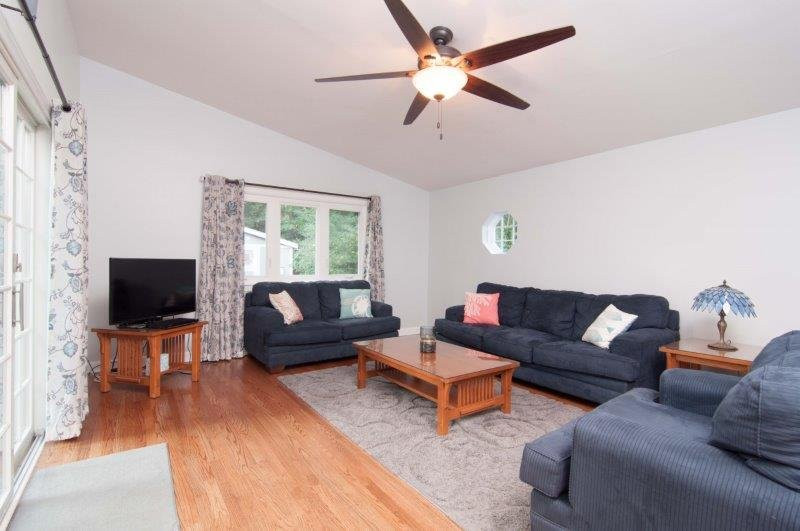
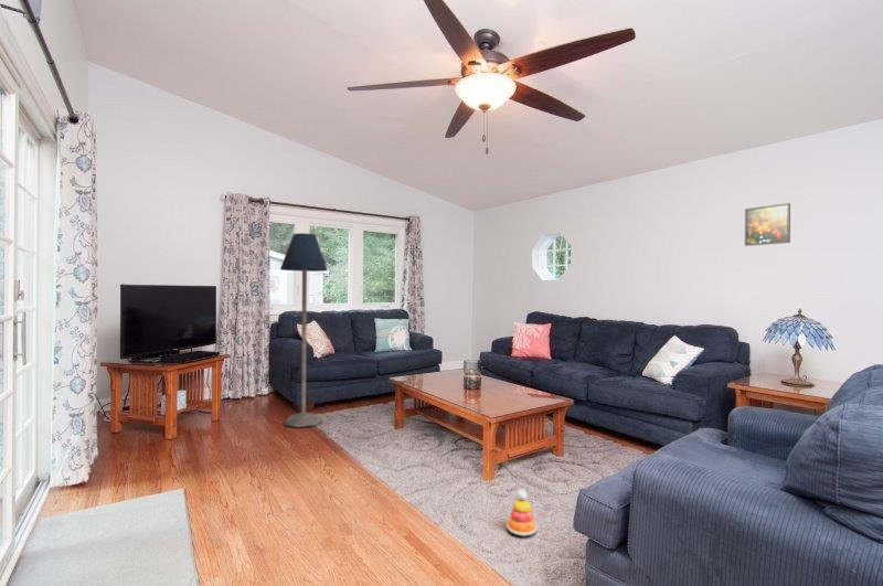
+ stacking toy (521, 510)
+ floor lamp (304, 328)
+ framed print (766, 225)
